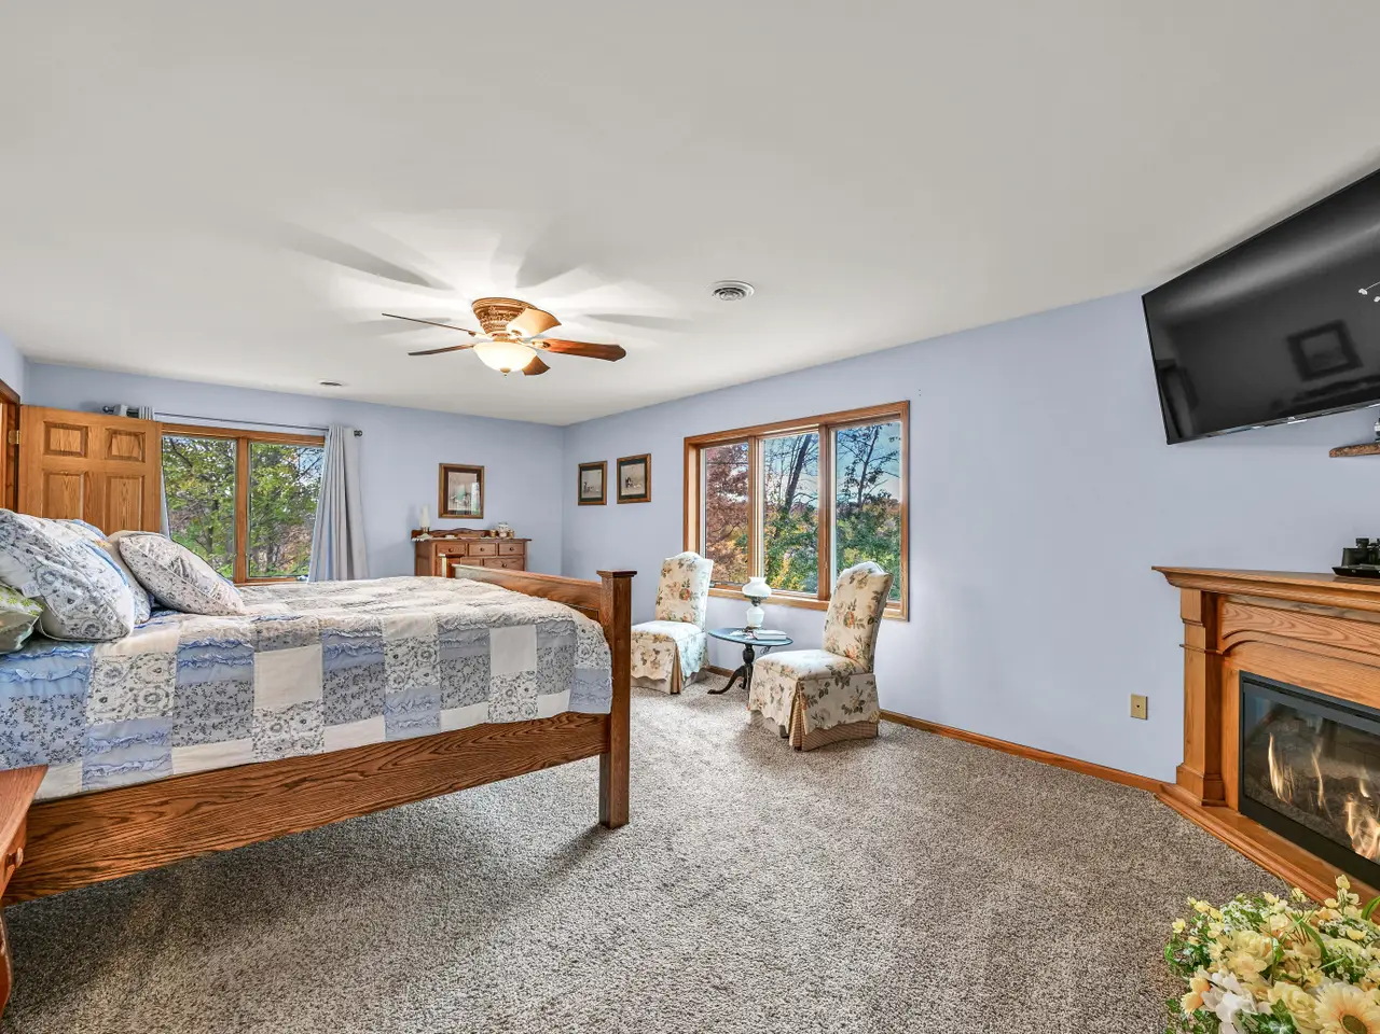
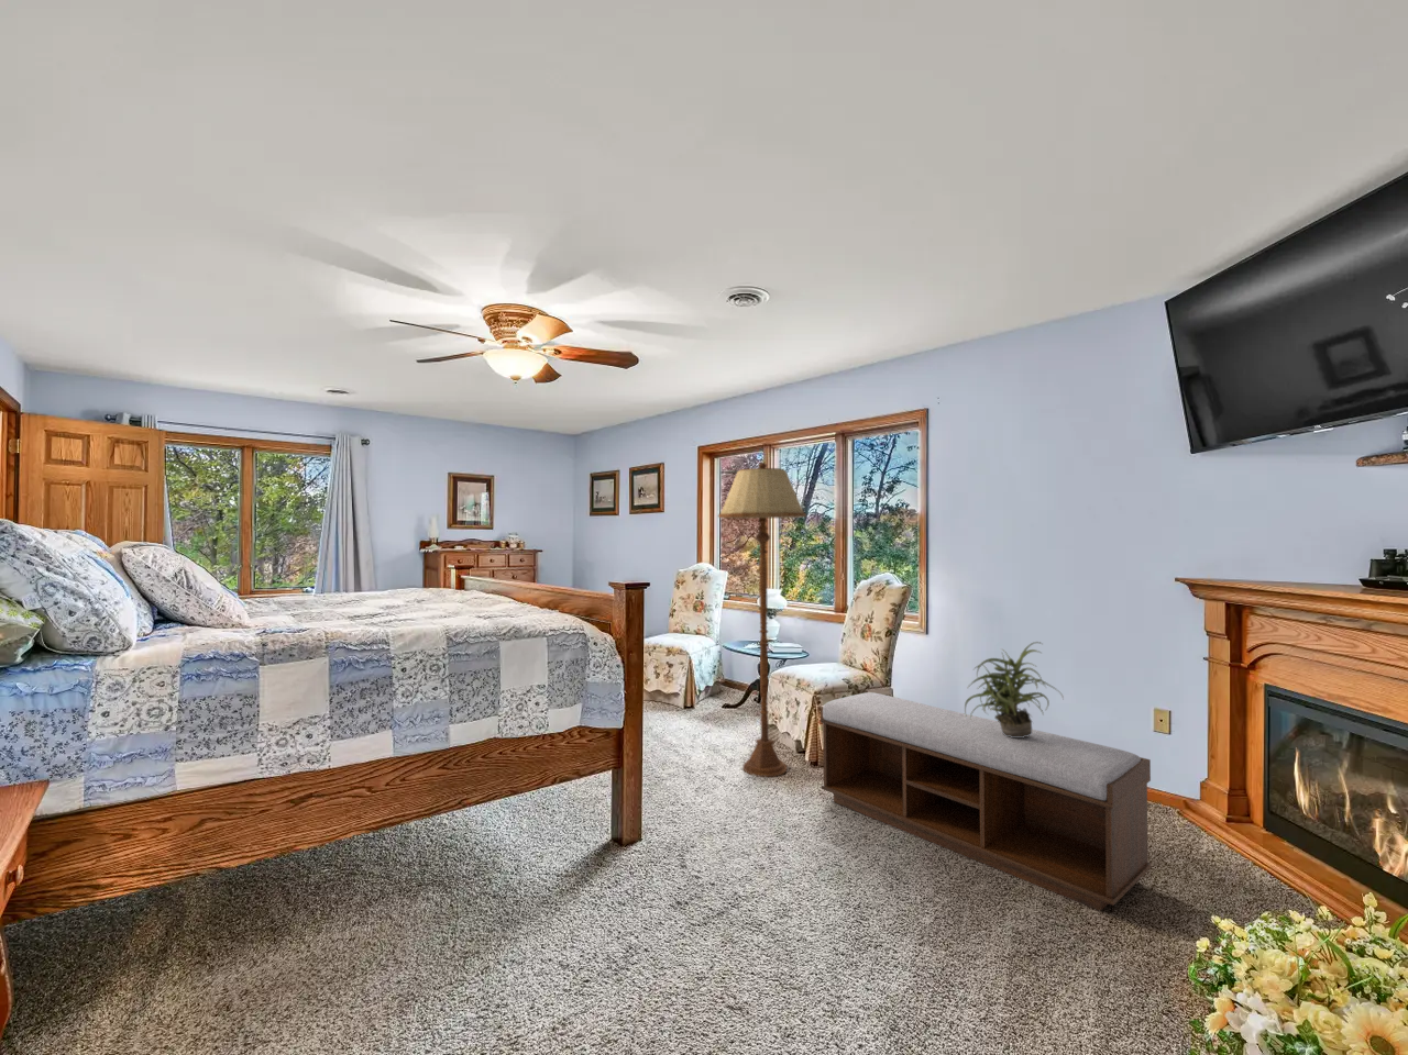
+ floor lamp (763, 615)
+ bench (962, 778)
+ potted plant (1013, 689)
